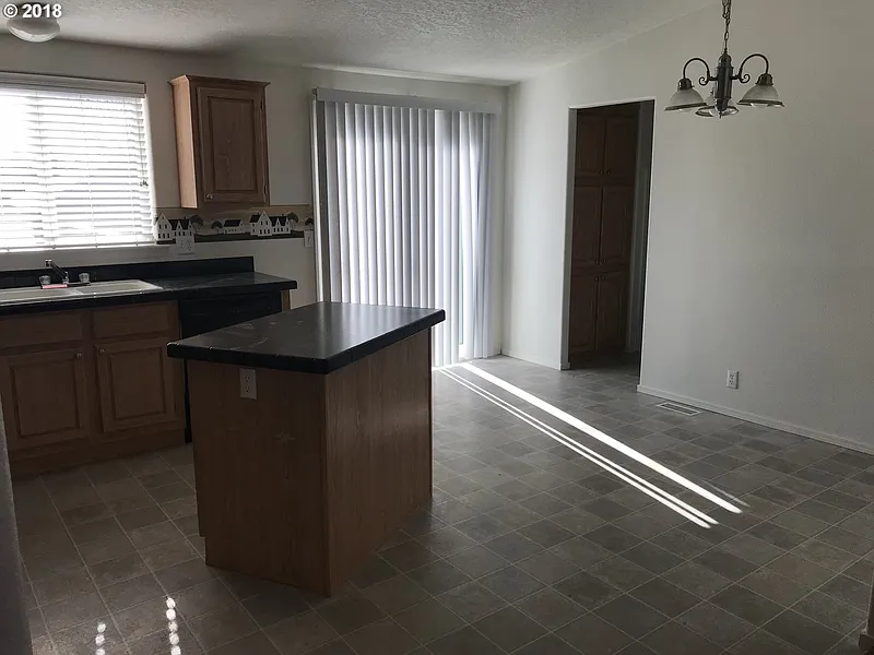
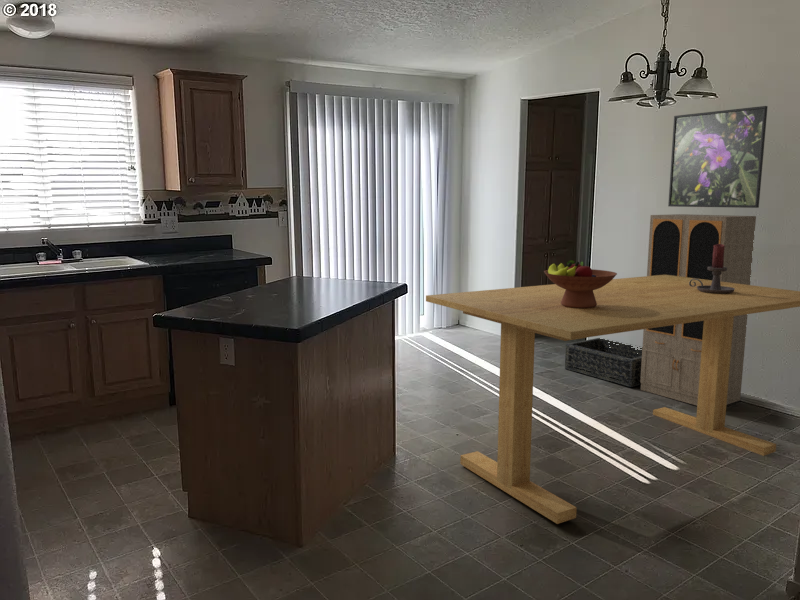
+ fruit bowl (579, 282)
+ candle holder (712, 267)
+ basket (613, 360)
+ dining table (653, 410)
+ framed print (714, 159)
+ cabinet (697, 321)
